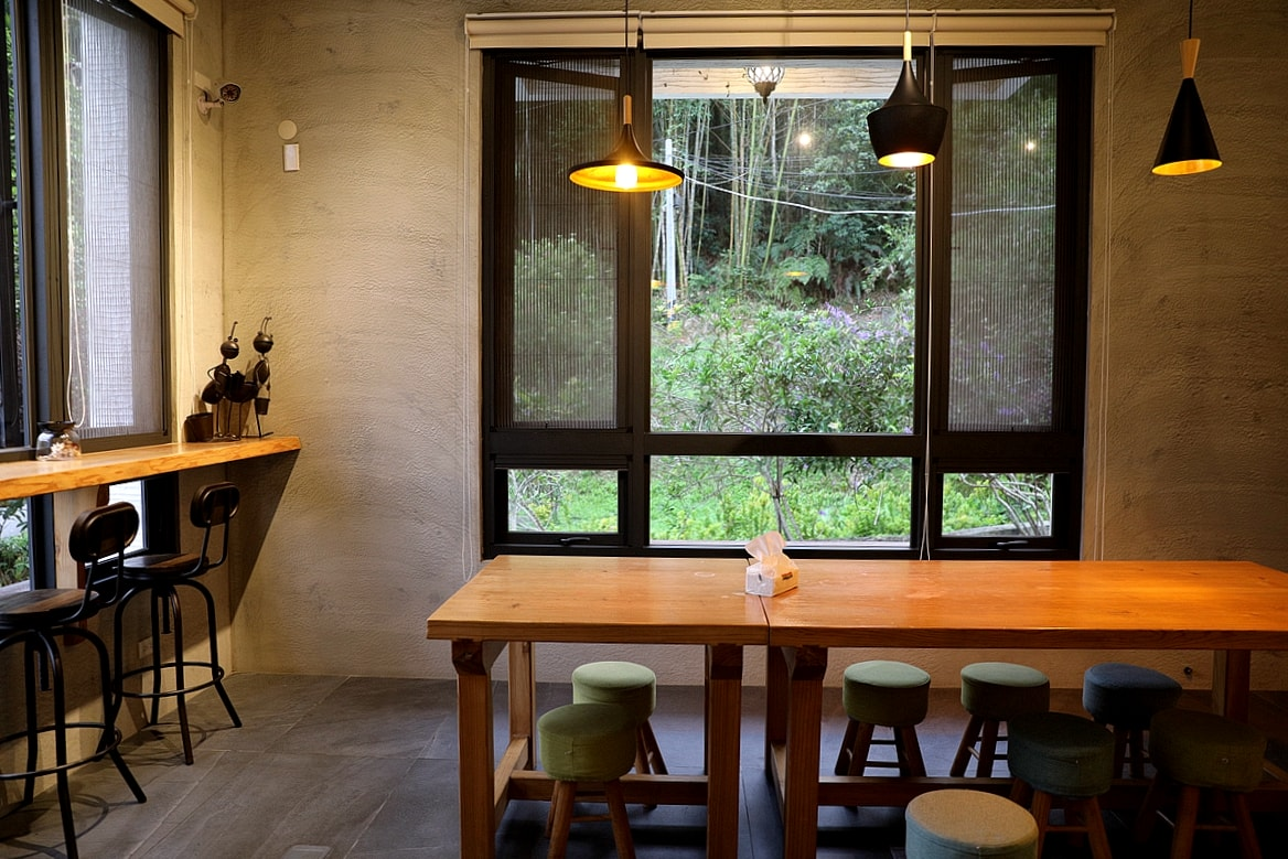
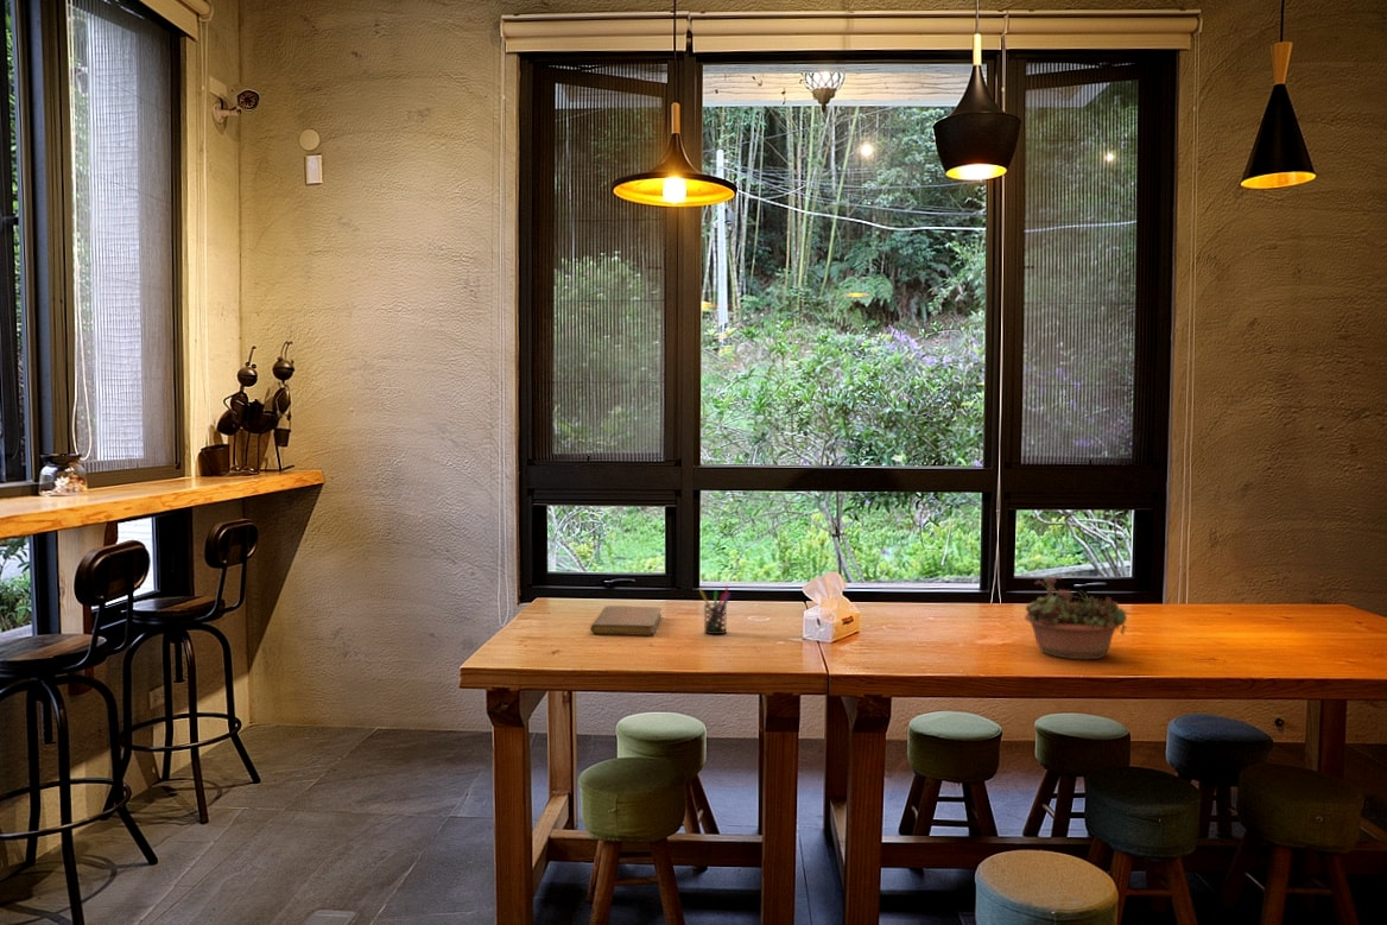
+ pen holder (716, 608)
+ succulent planter (1075, 615)
+ notebook (627, 619)
